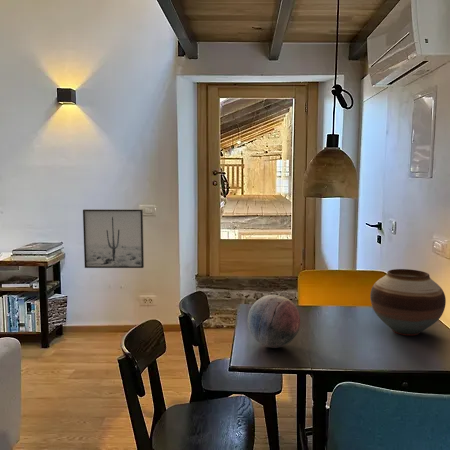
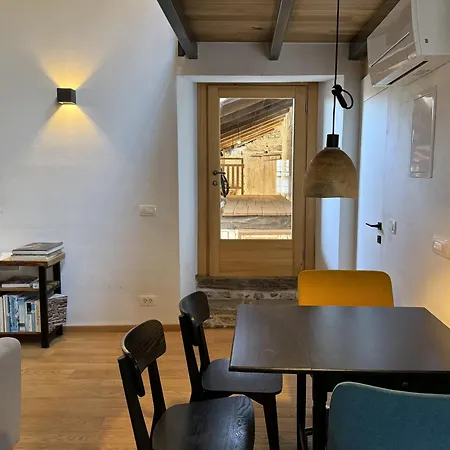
- wall art (113, 238)
- decorative orb (273, 320)
- vase (406, 302)
